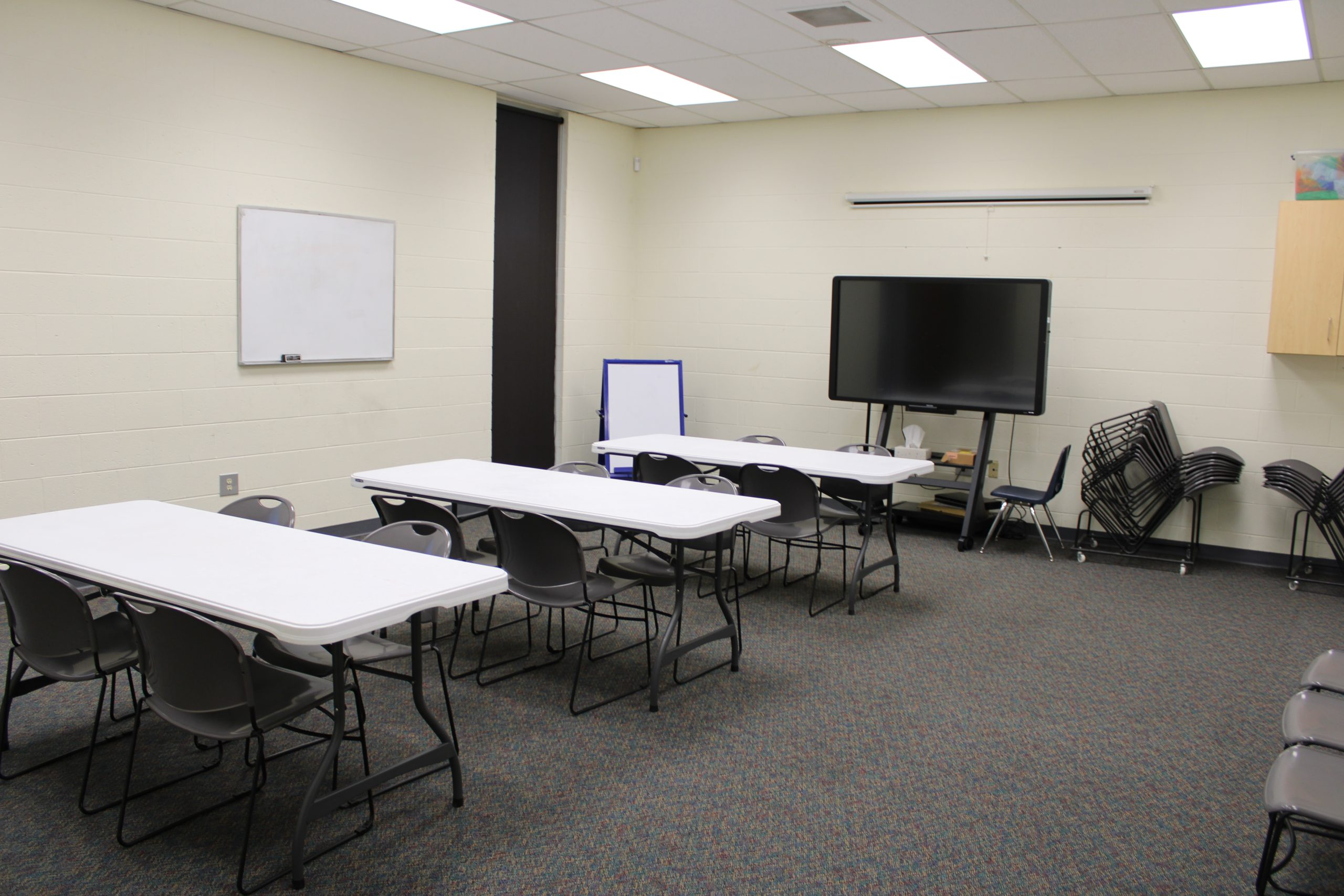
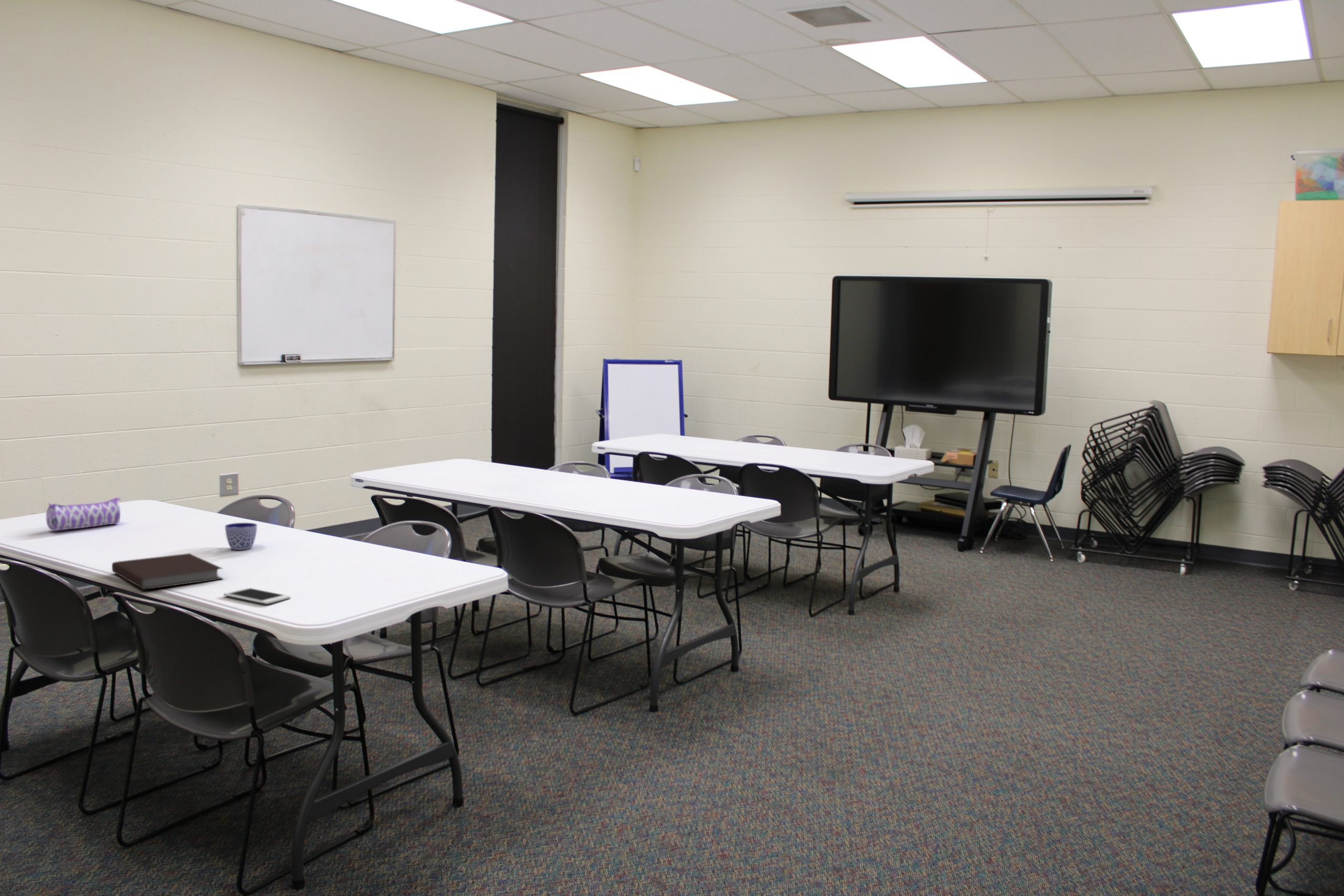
+ pencil case (83, 513)
+ cup (238, 536)
+ notebook (167, 571)
+ cell phone (257, 596)
